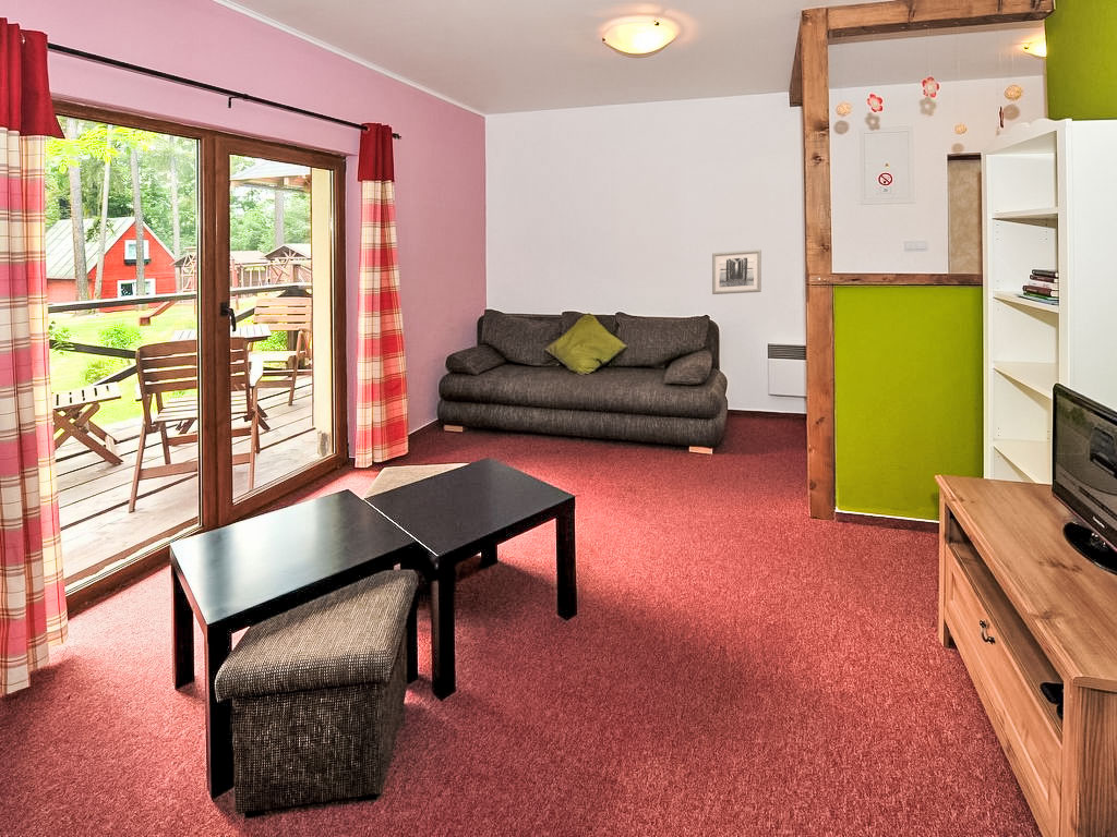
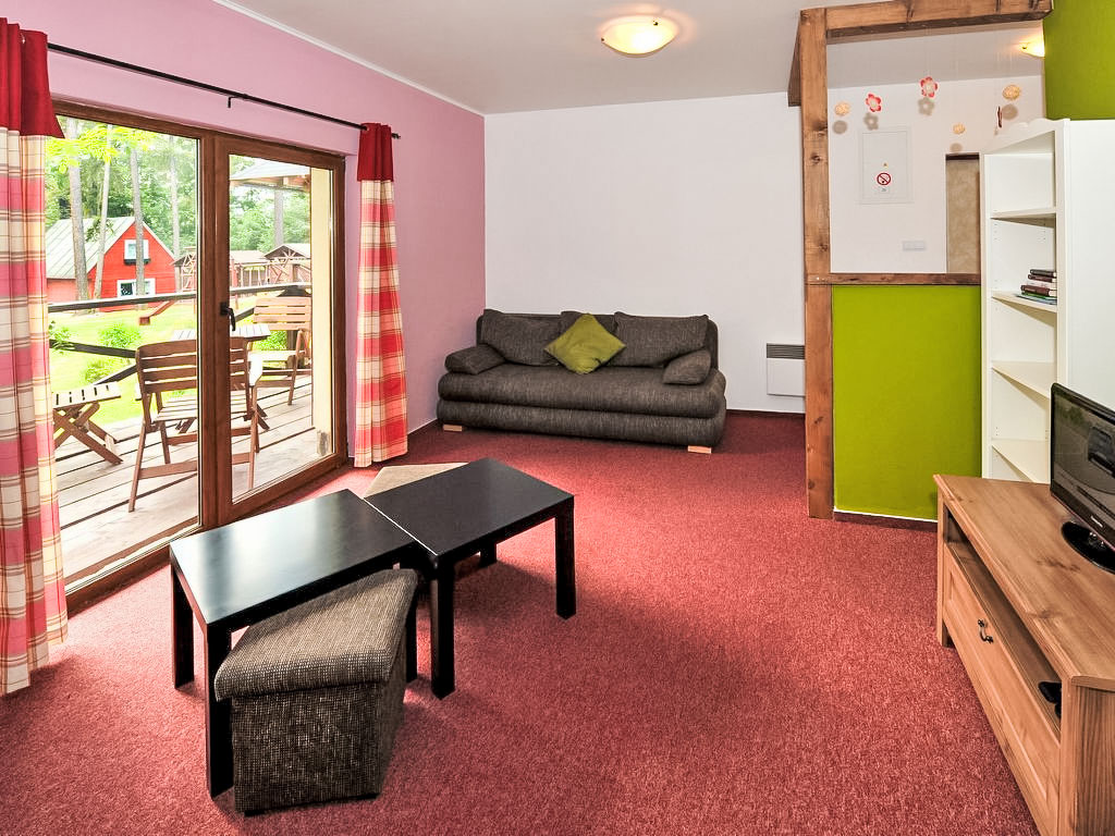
- wall art (736, 271)
